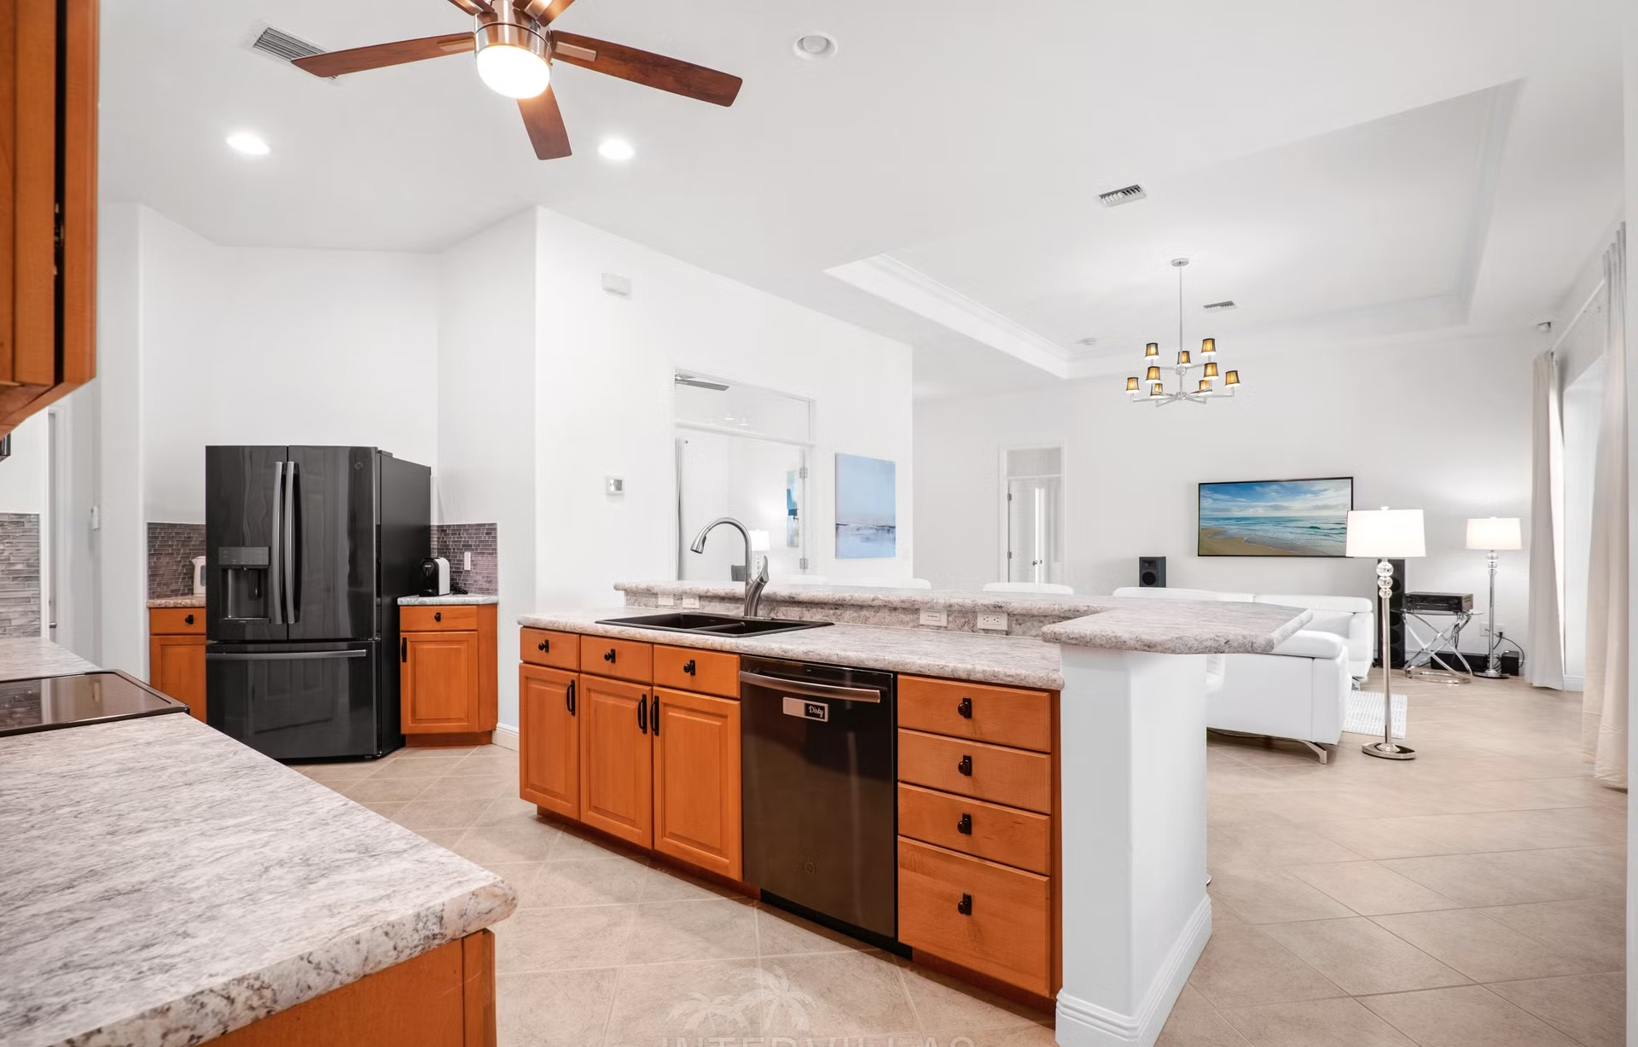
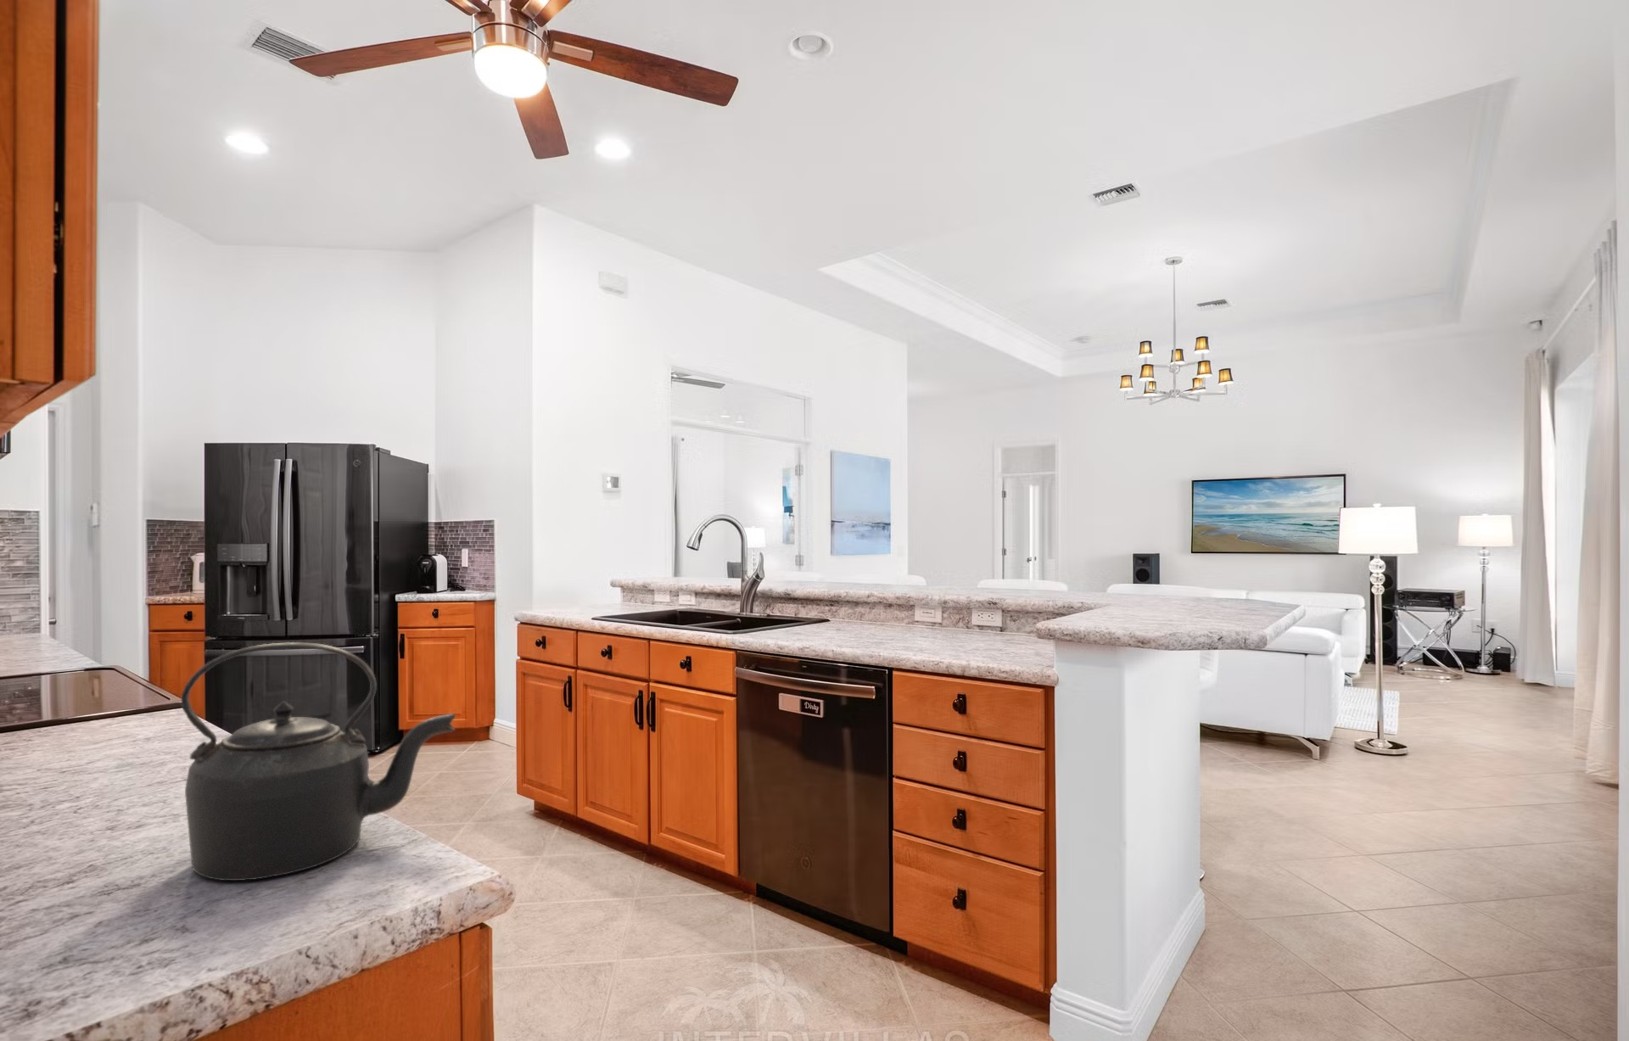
+ kettle (327, 742)
